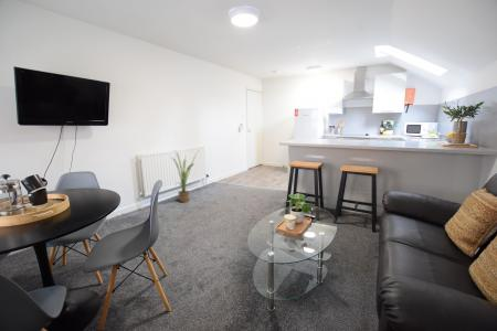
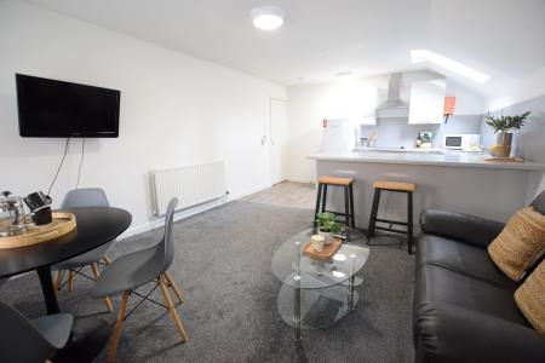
- house plant (180, 175)
